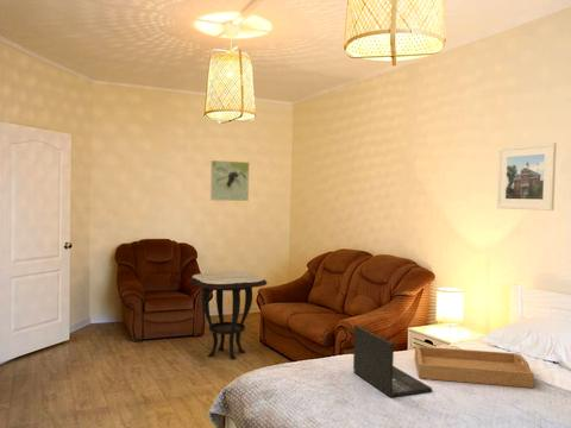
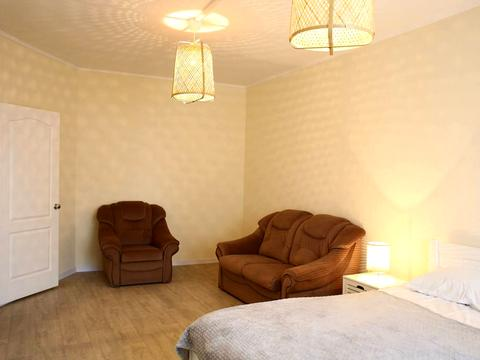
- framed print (525, 177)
- serving tray (469, 363)
- laptop (391, 357)
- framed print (230, 181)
- side table (222, 315)
